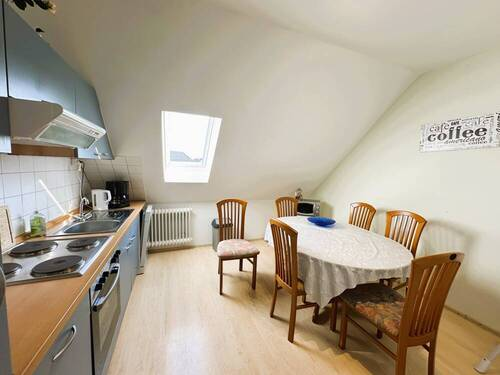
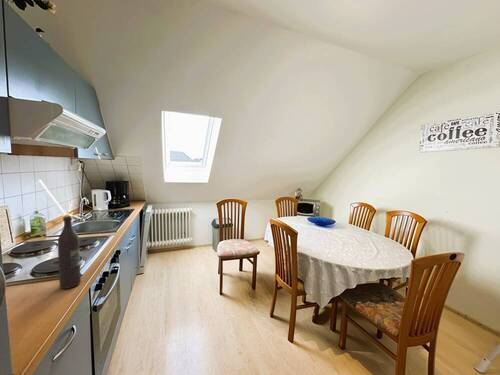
+ wine bottle (69, 251)
